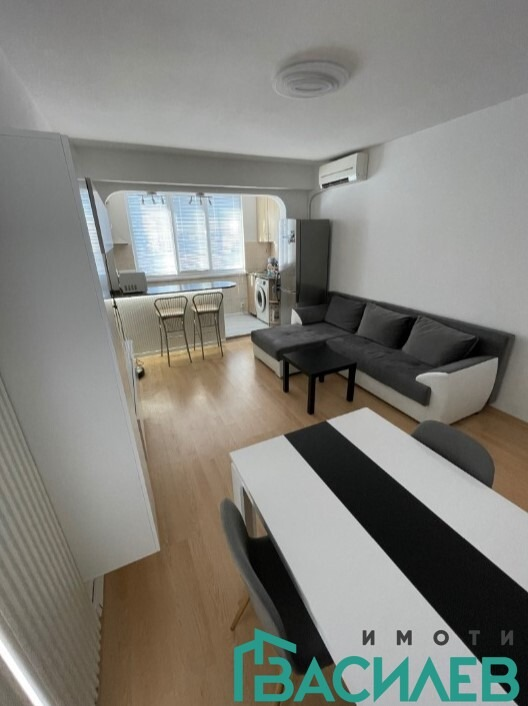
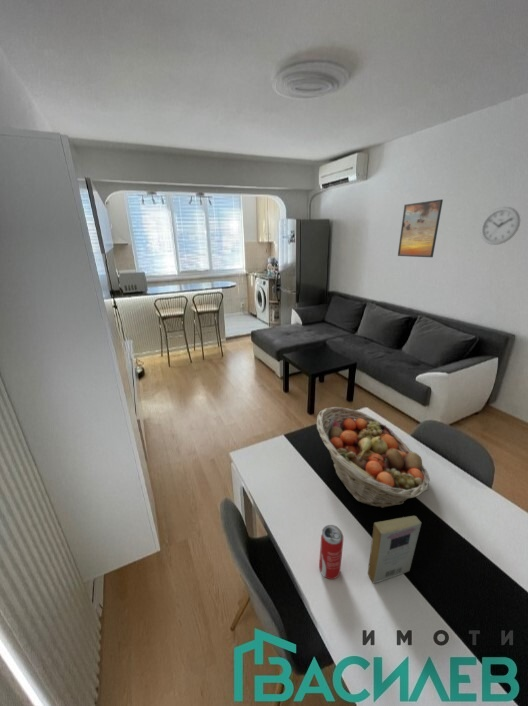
+ fruit basket (367, 451)
+ book (394, 549)
+ beverage can (330, 552)
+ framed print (418, 230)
+ wall clock (498, 226)
